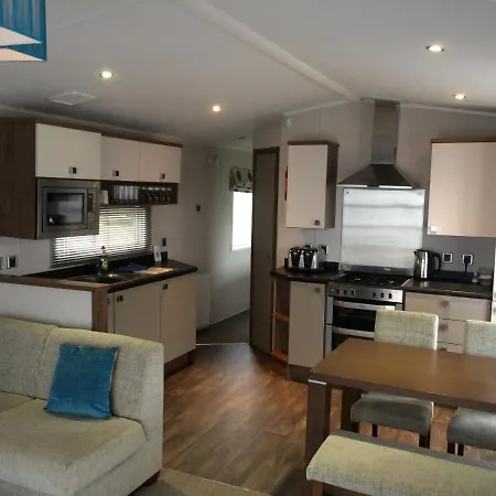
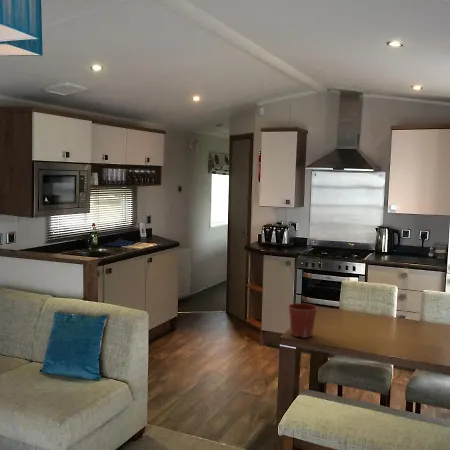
+ flower pot (302, 320)
